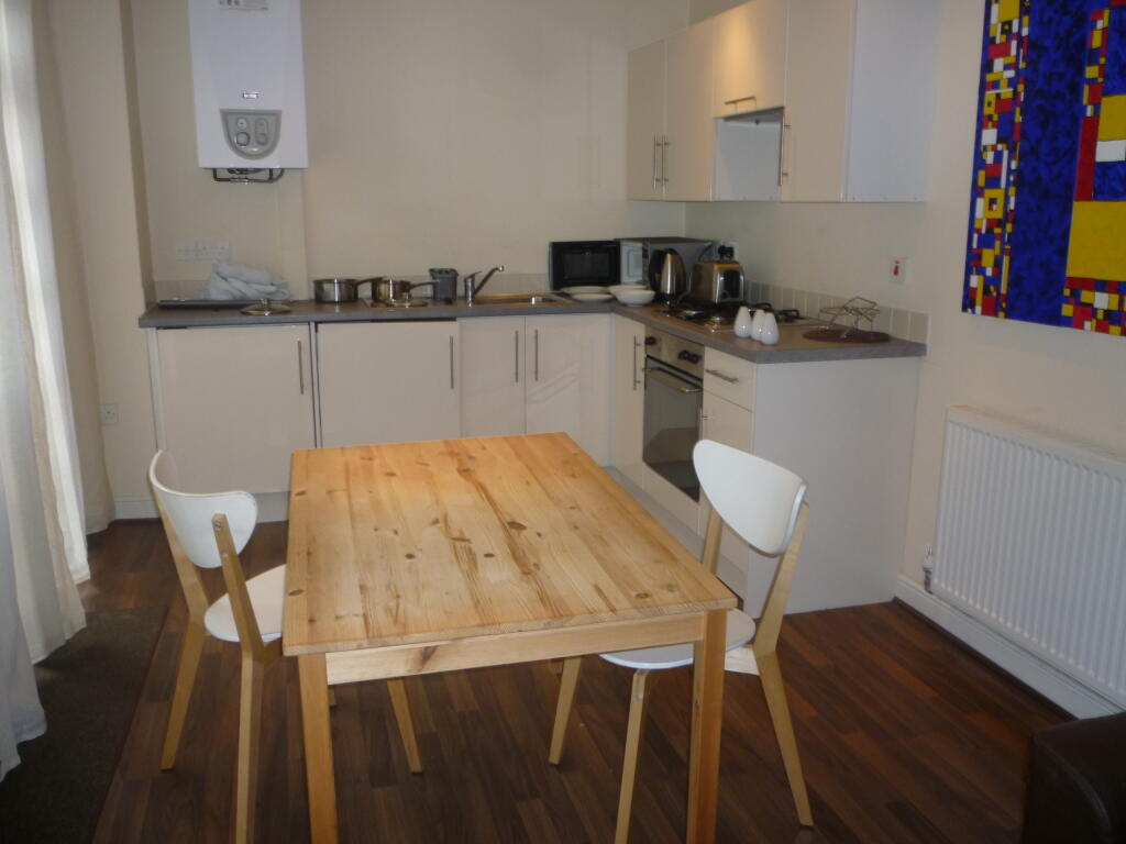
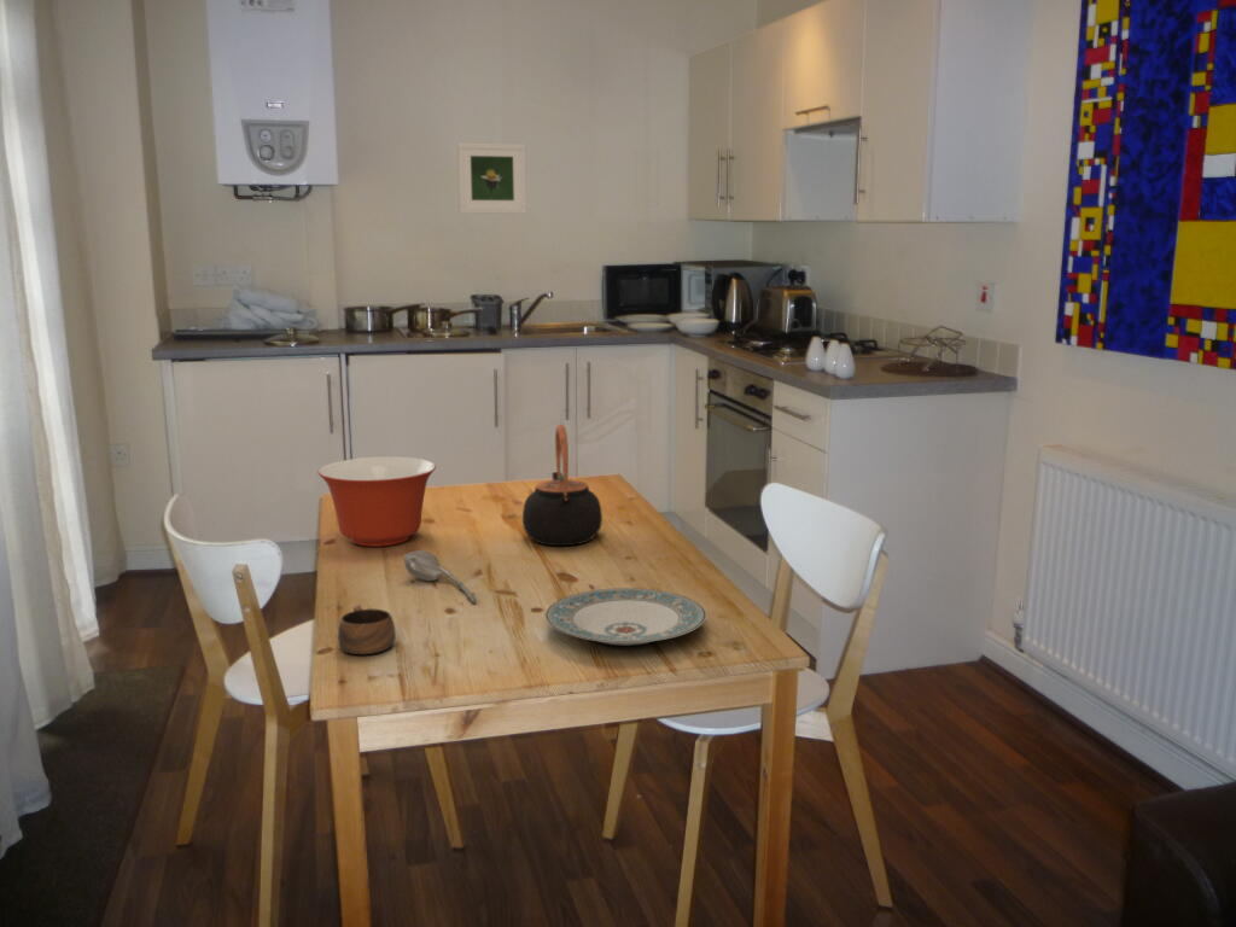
+ spoon (438, 575)
+ teapot (560, 479)
+ mixing bowl (379, 503)
+ plate (625, 622)
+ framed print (491, 177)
+ cup (366, 628)
